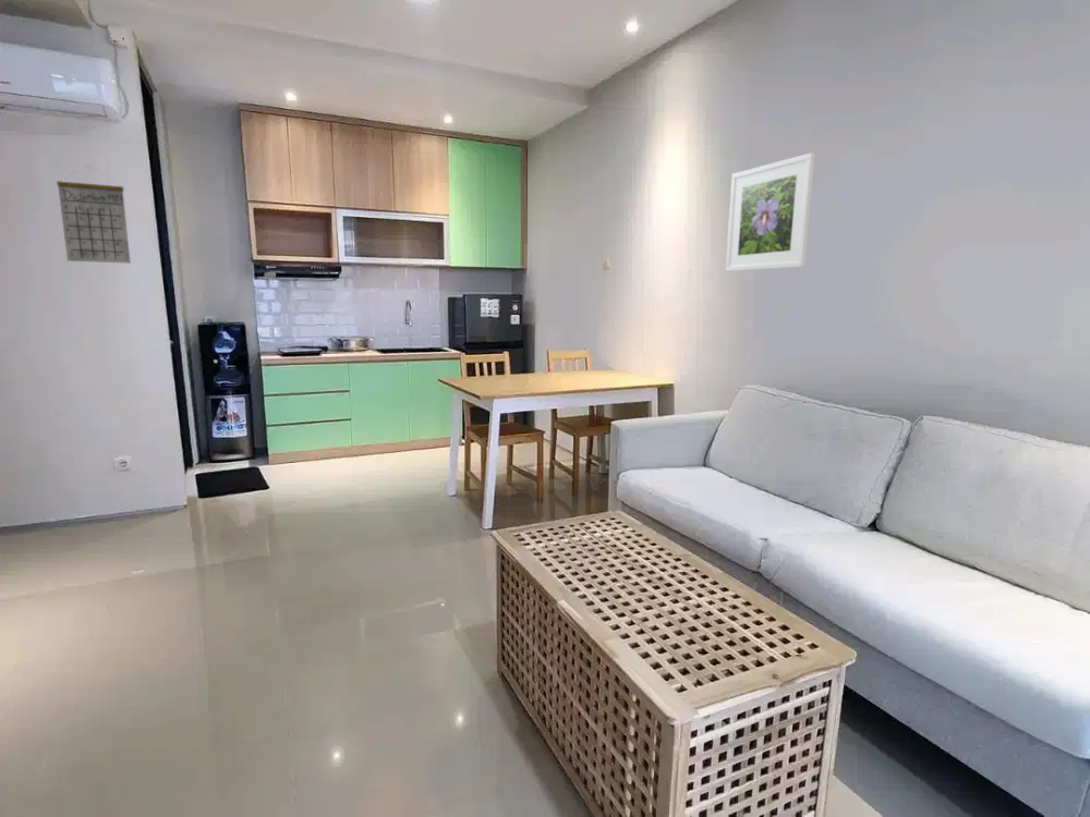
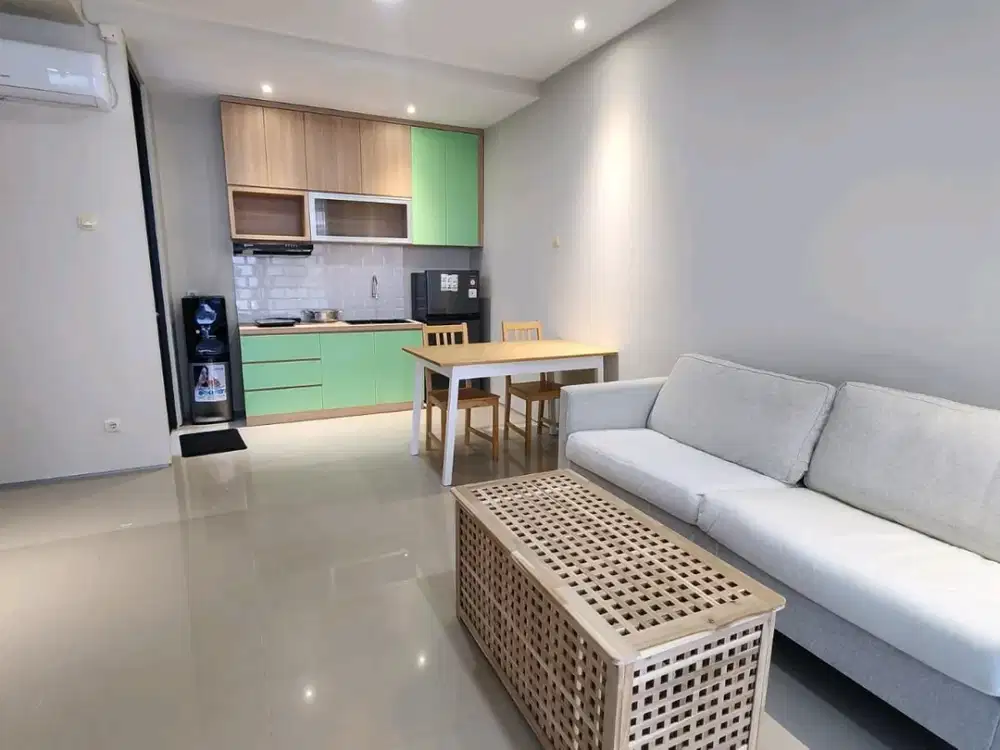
- calendar (94, 214)
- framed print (765, 217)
